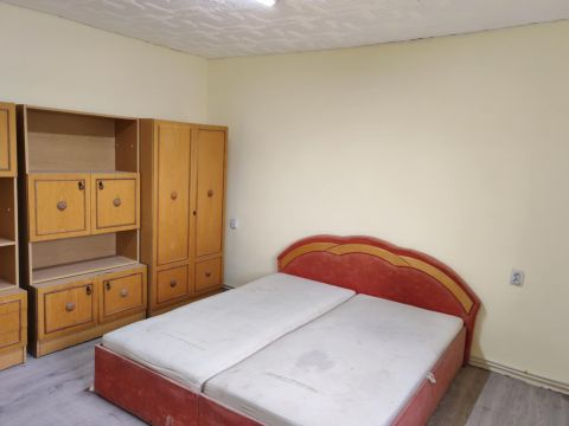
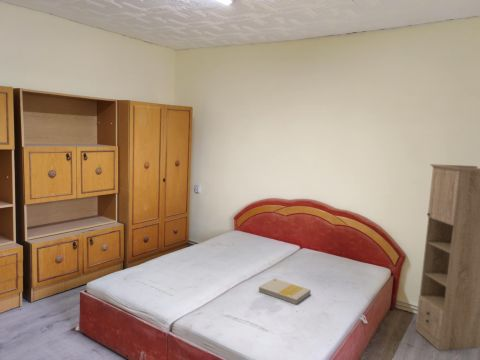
+ book (284, 290)
+ storage cabinet (456, 255)
